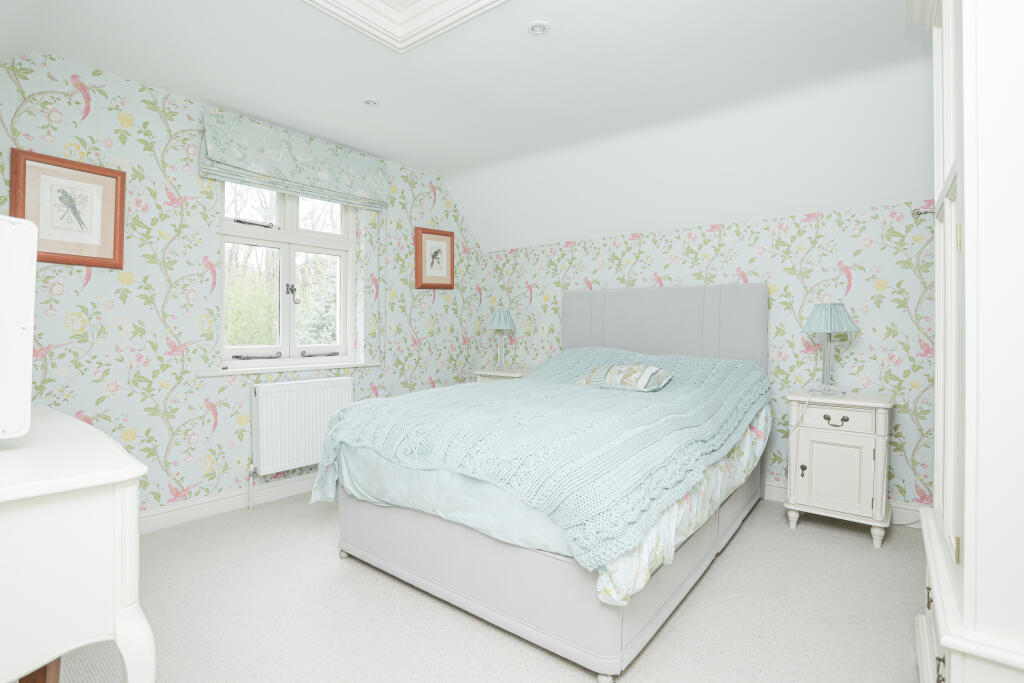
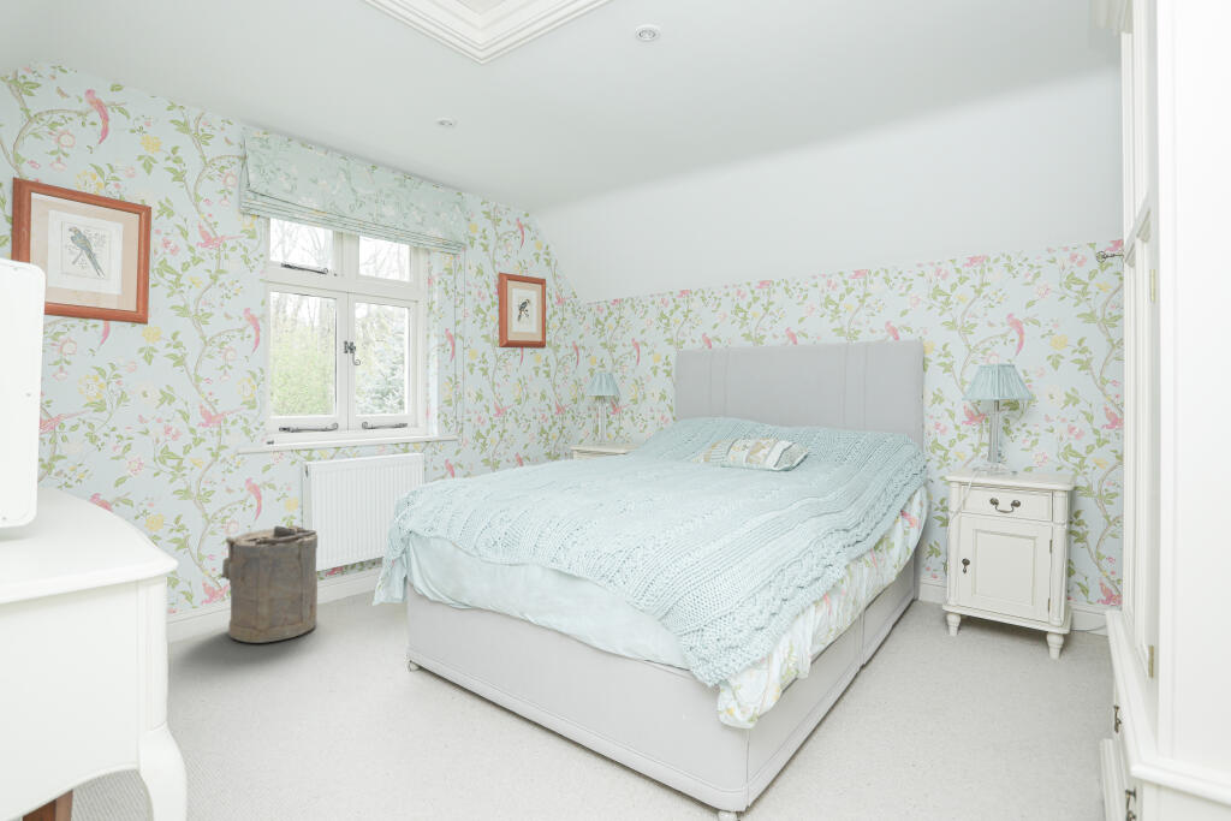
+ laundry hamper (269, 578)
